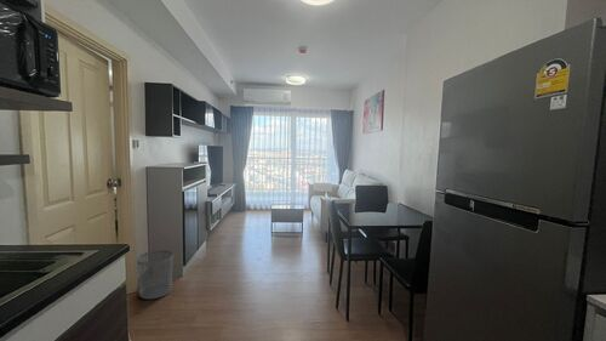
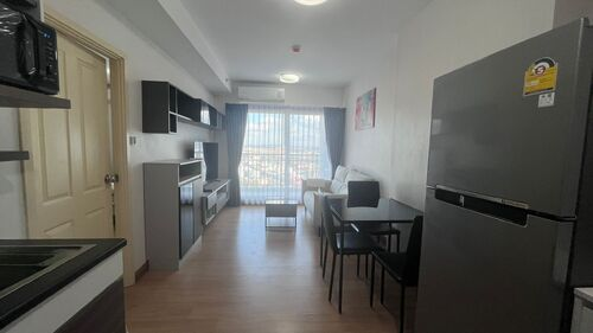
- waste bin (155, 274)
